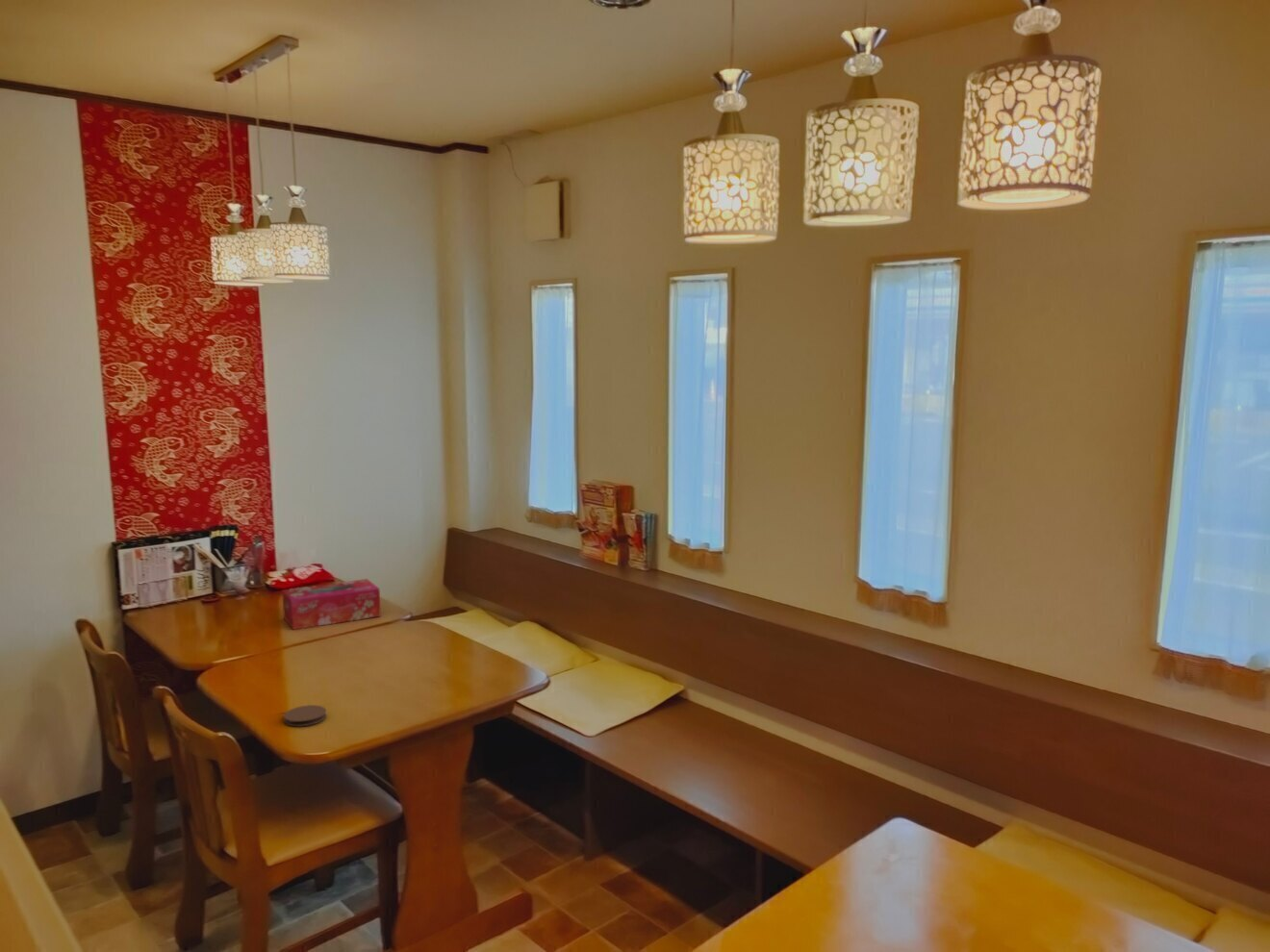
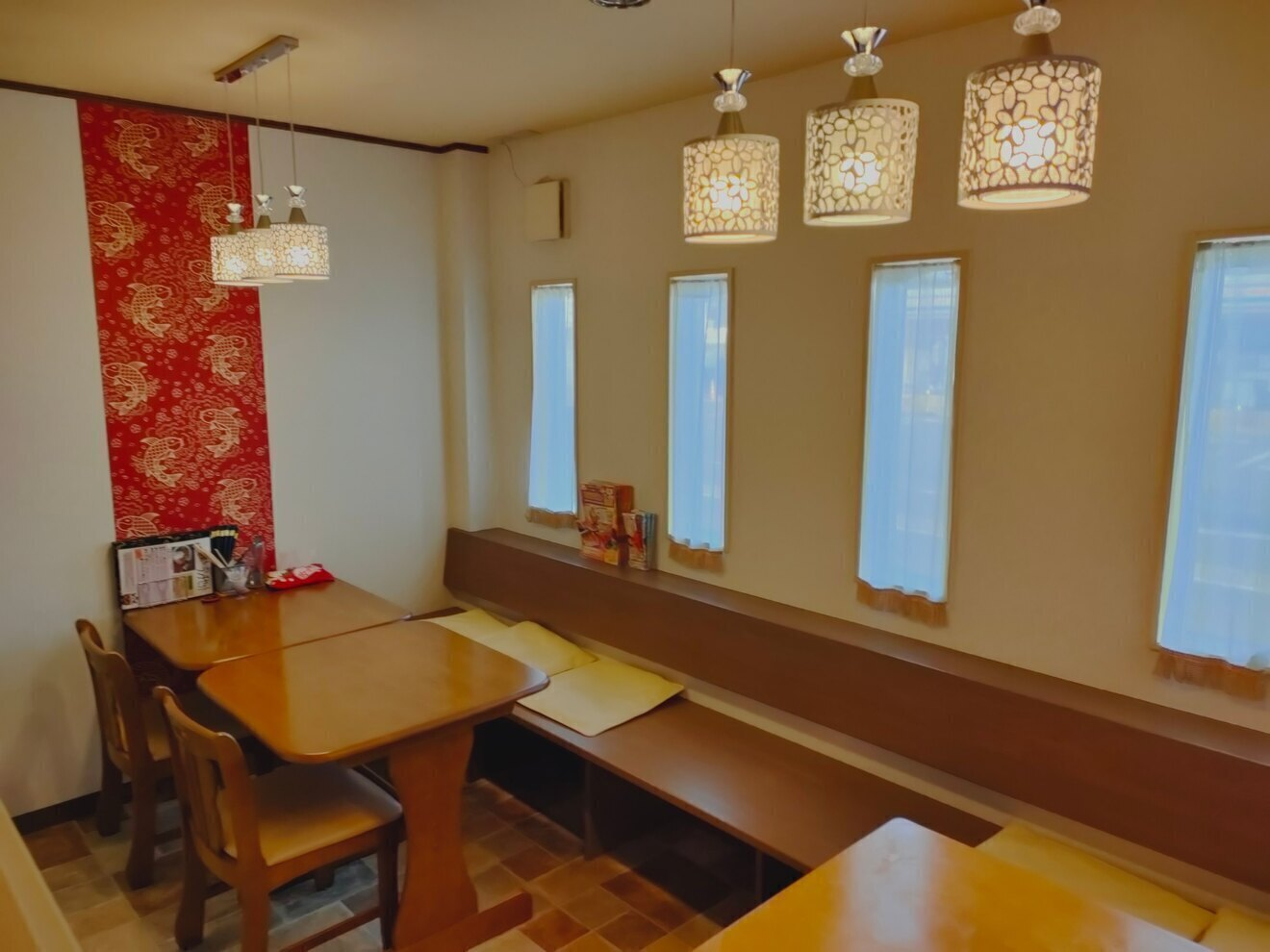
- tissue box (331, 603)
- coaster (305, 715)
